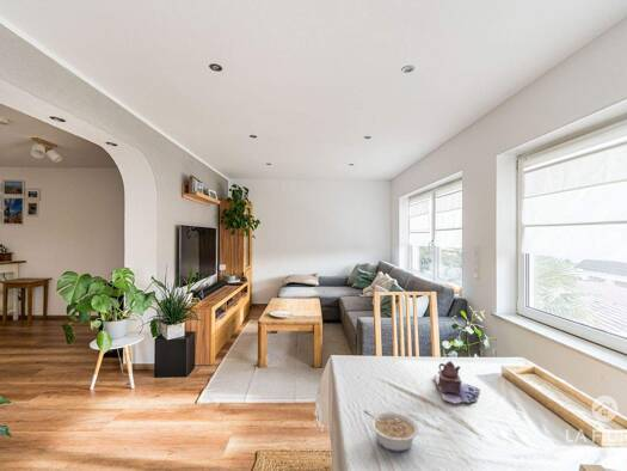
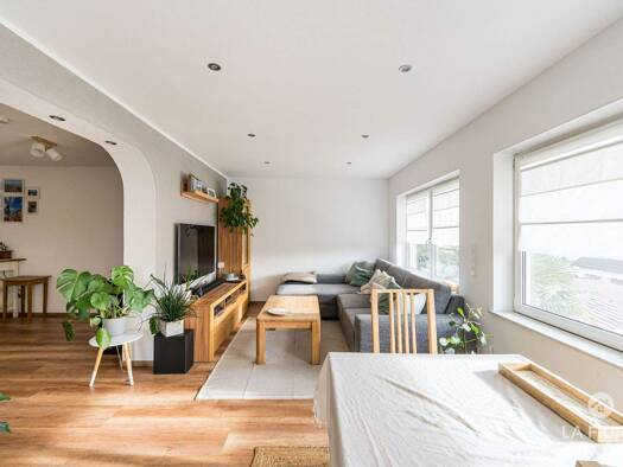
- legume (392, 430)
- teapot (451, 377)
